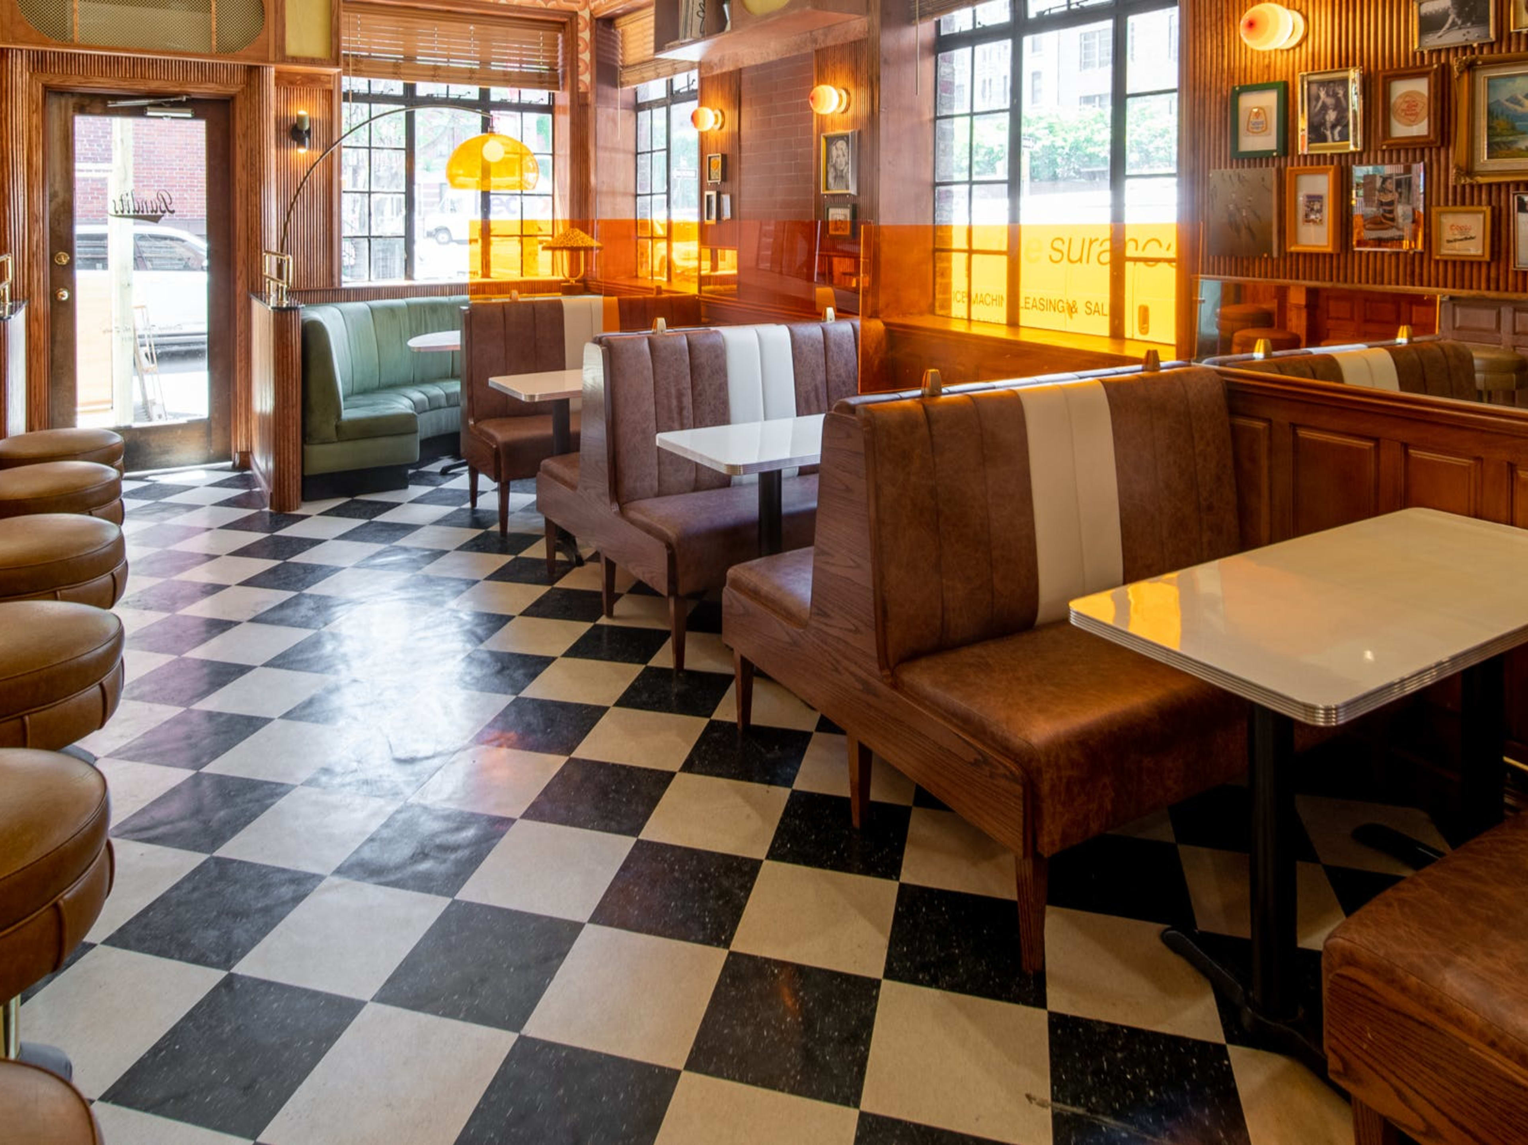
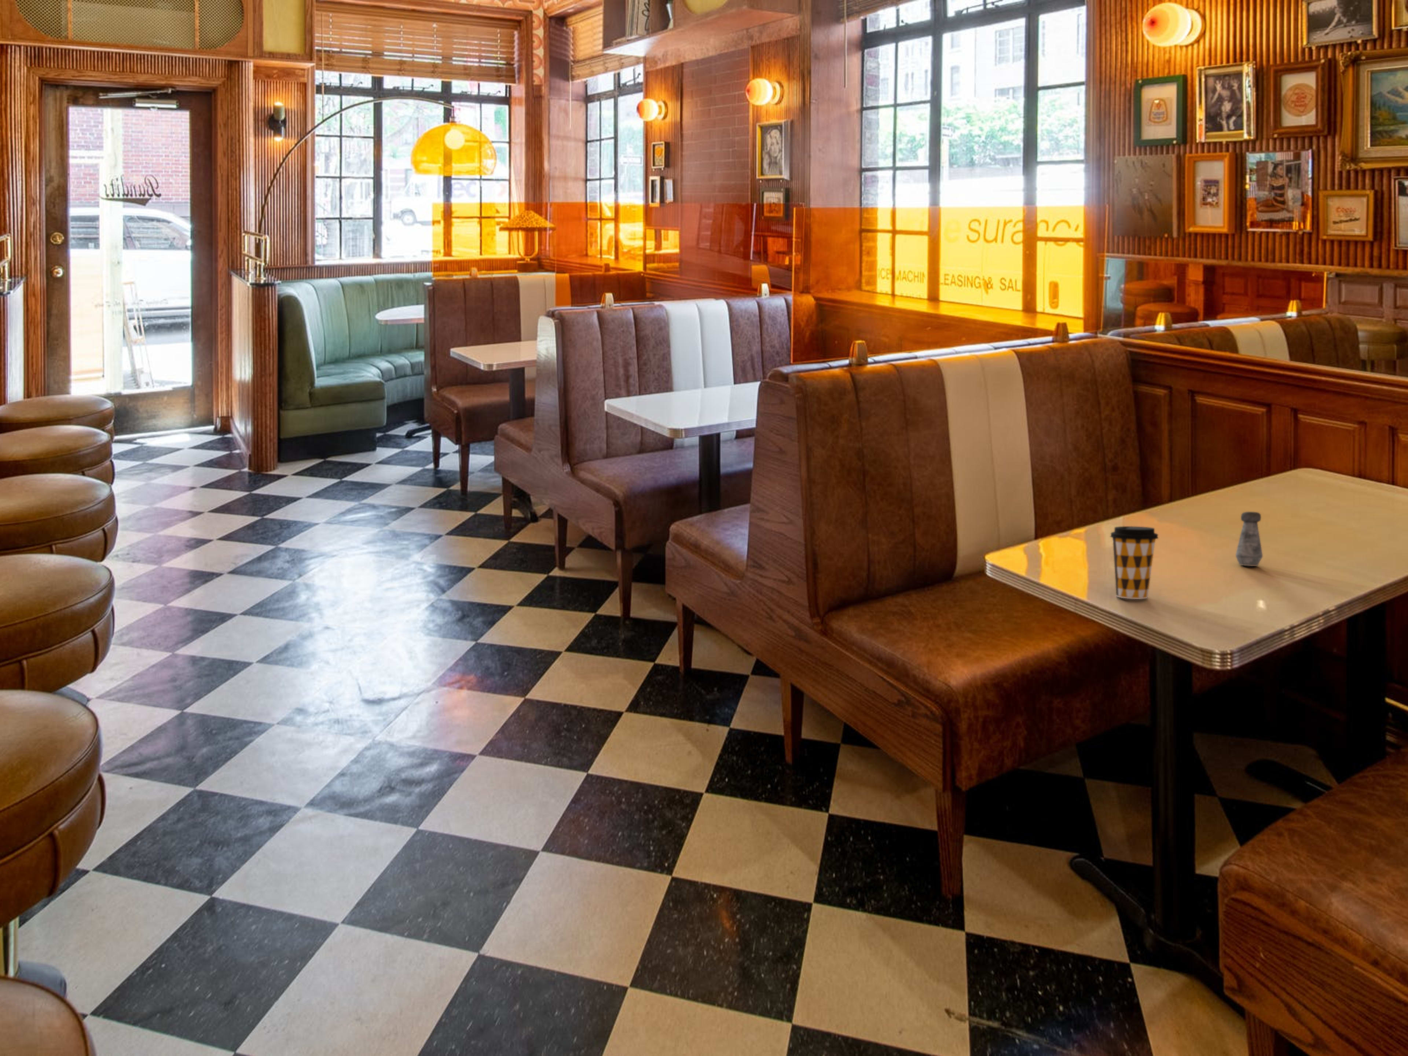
+ coffee cup (1133, 562)
+ salt shaker (1249, 538)
